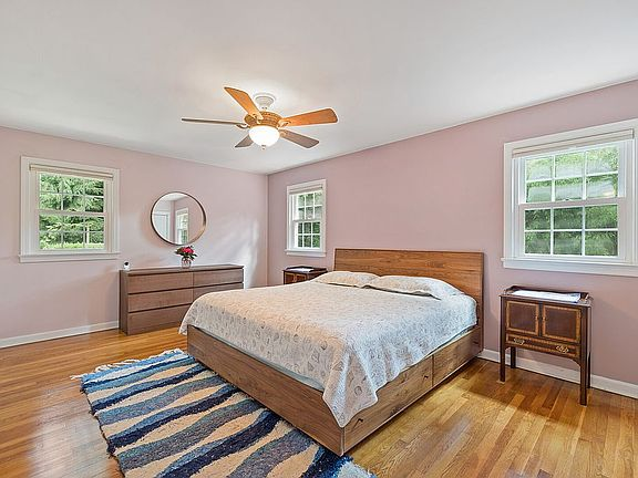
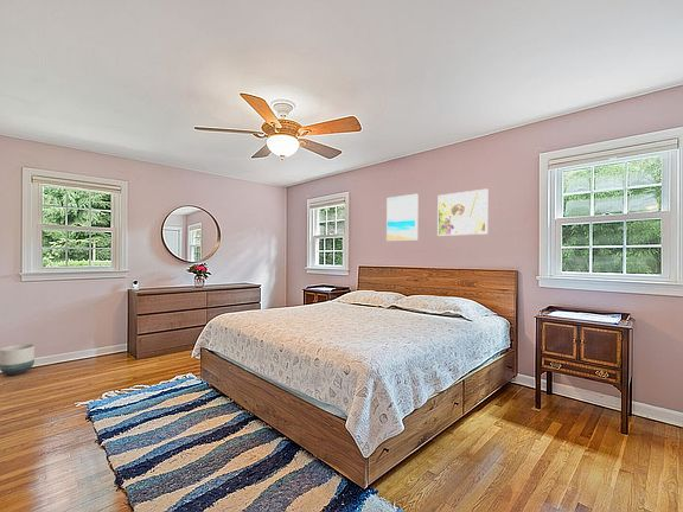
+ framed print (461, 213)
+ planter (17, 360)
+ wall art (401, 218)
